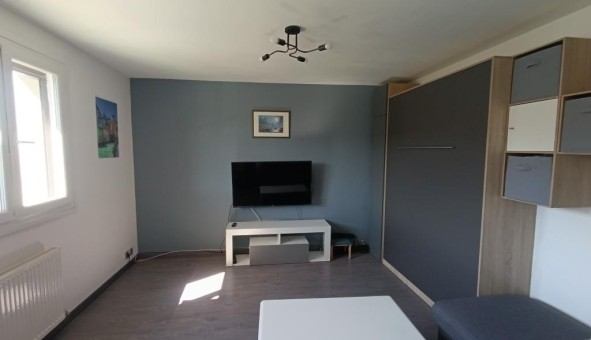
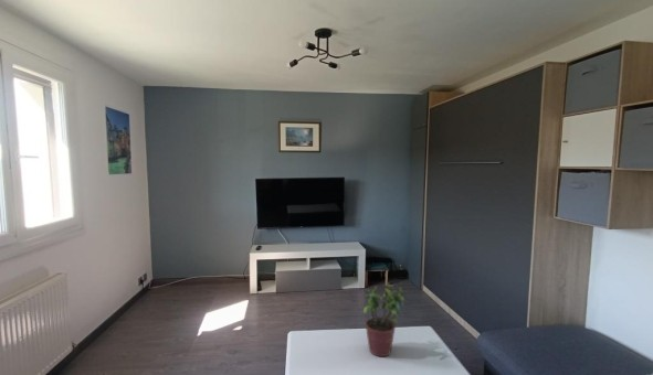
+ potted plant (380, 319)
